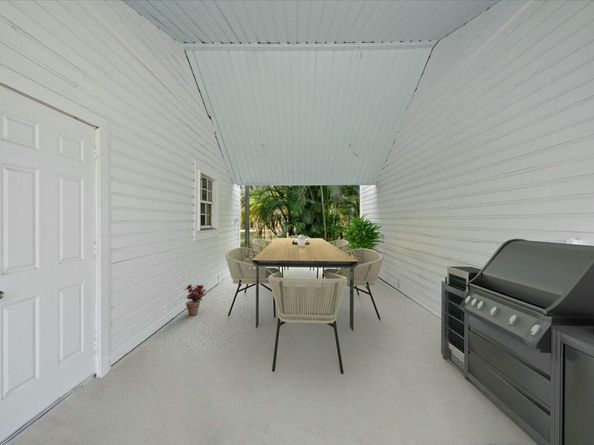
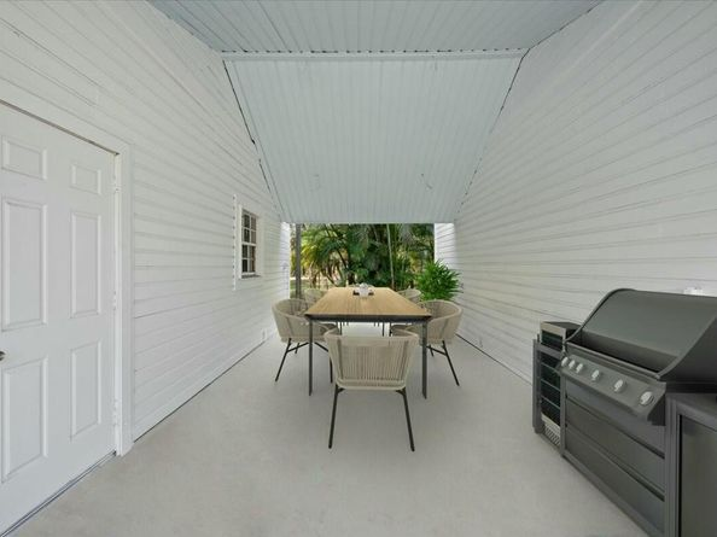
- potted plant (195, 298)
